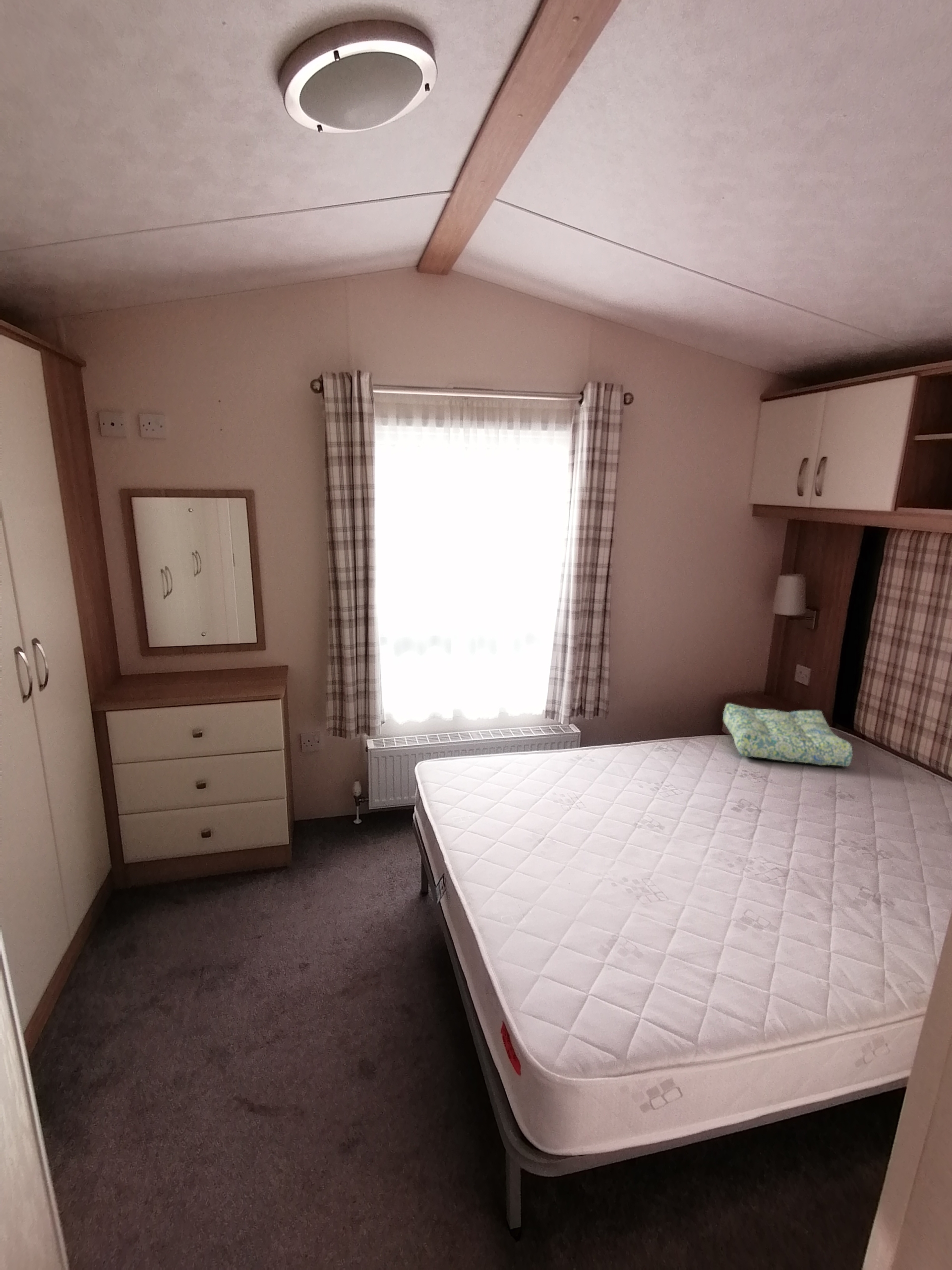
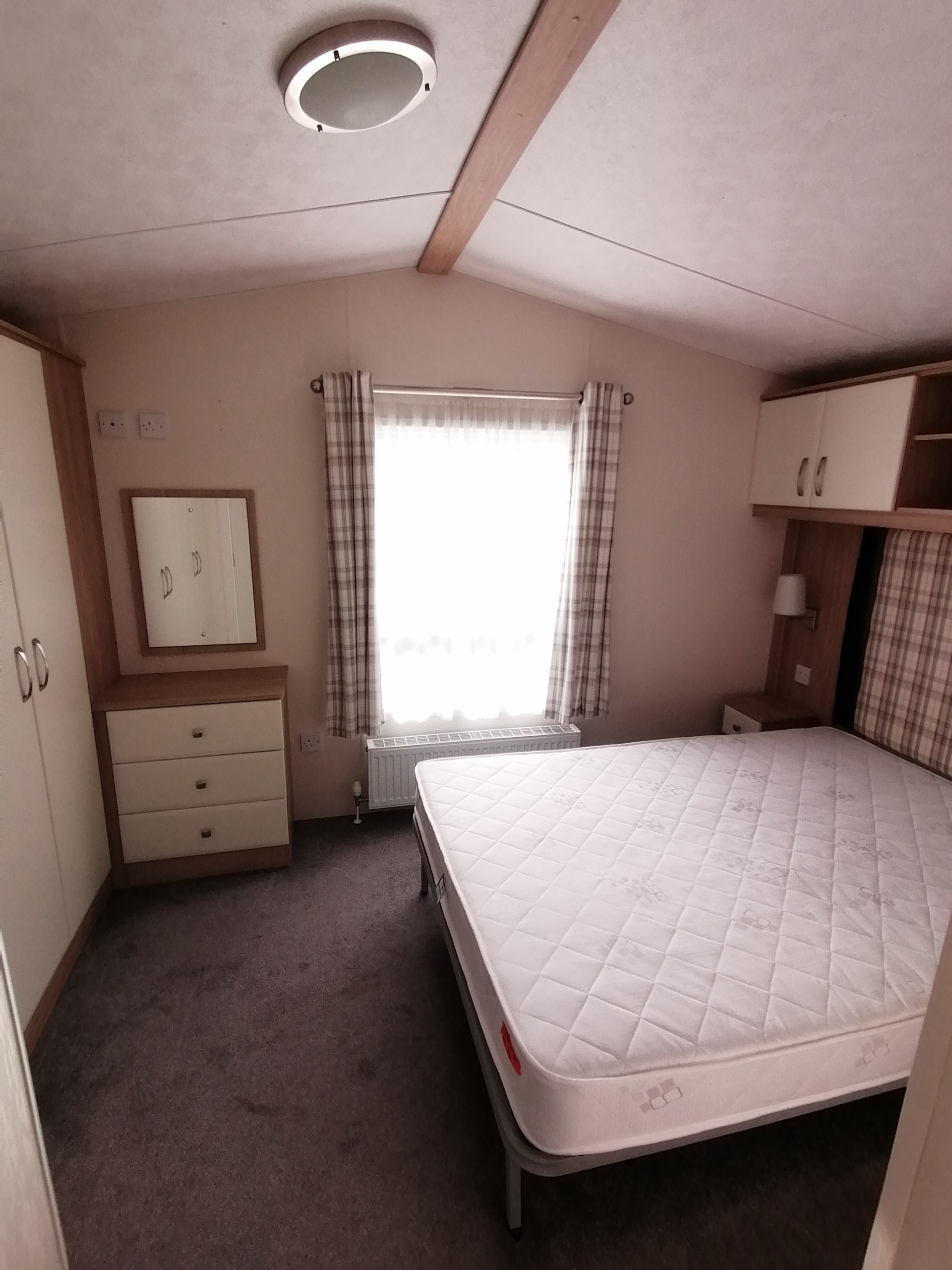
- seat cushion (782, 733)
